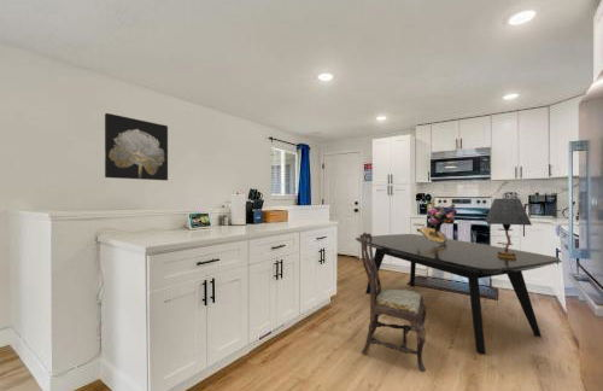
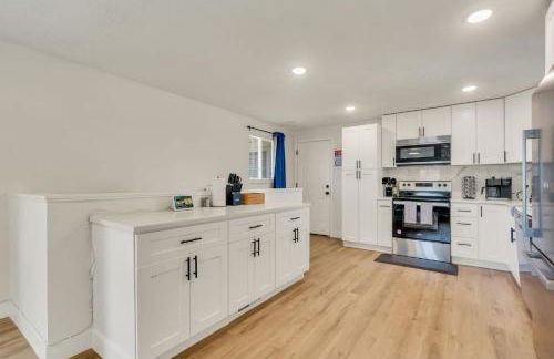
- dining table (438, 269)
- bouquet (437, 222)
- table lamp (507, 227)
- wall art (139, 150)
- dining chair (393, 292)
